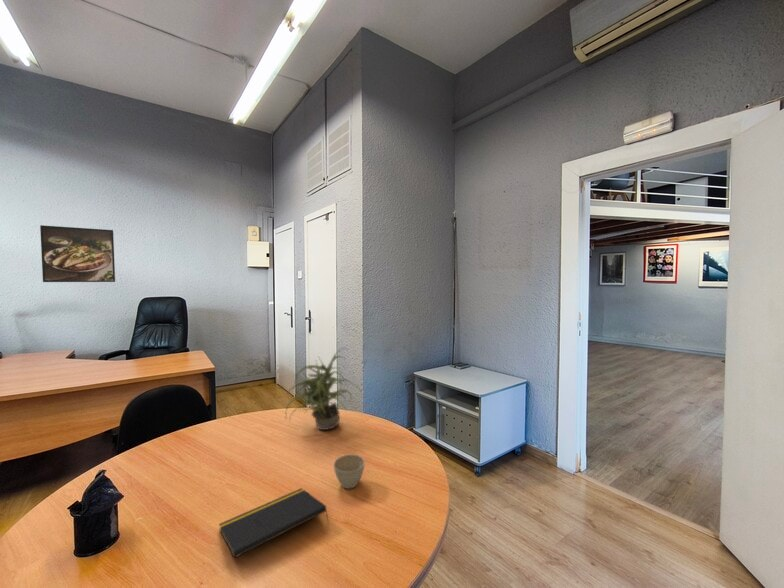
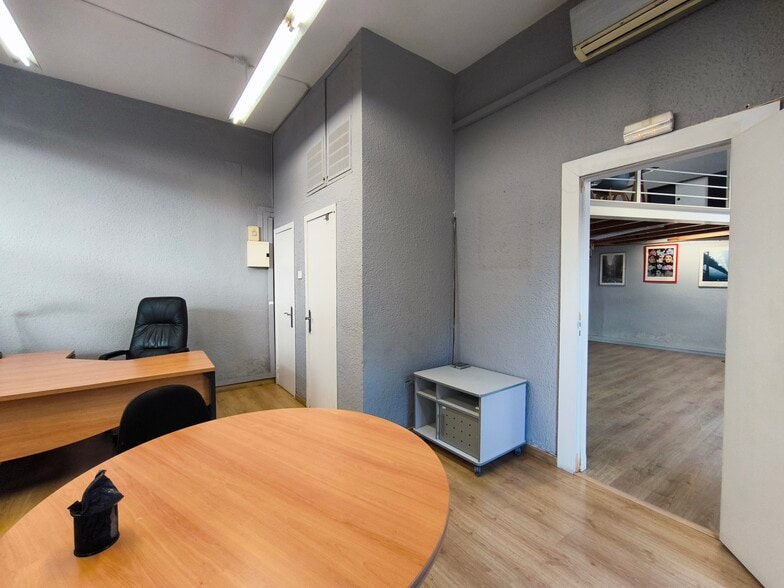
- flower pot (349, 473)
- potted plant (324, 390)
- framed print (79, 255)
- notepad (273, 517)
